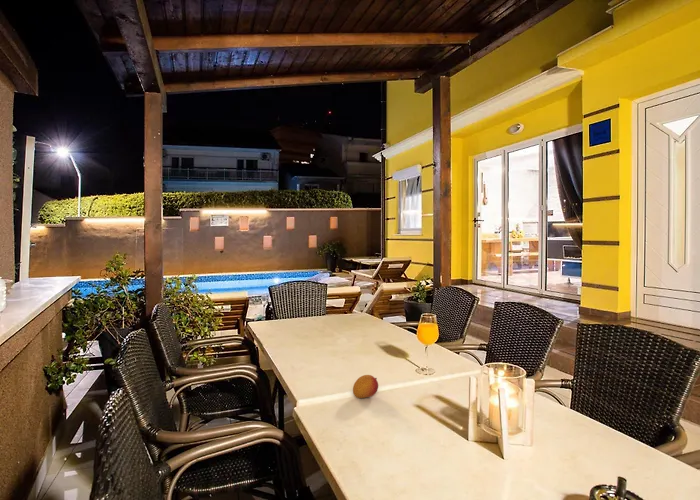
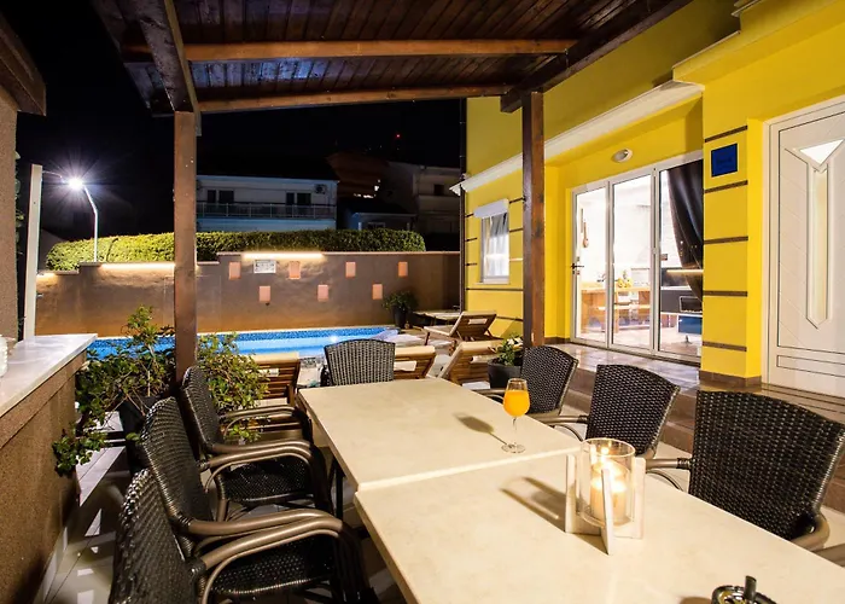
- fruit (365, 386)
